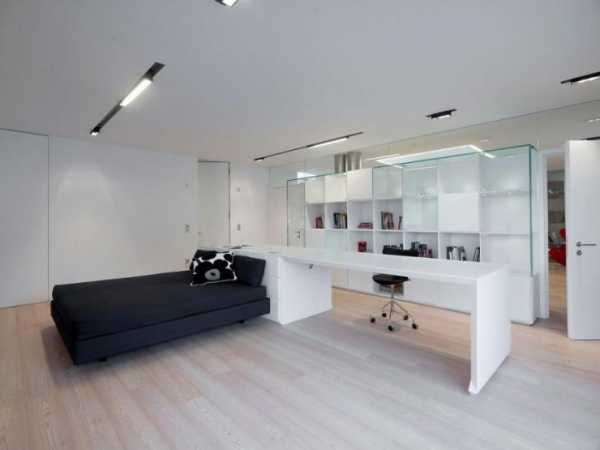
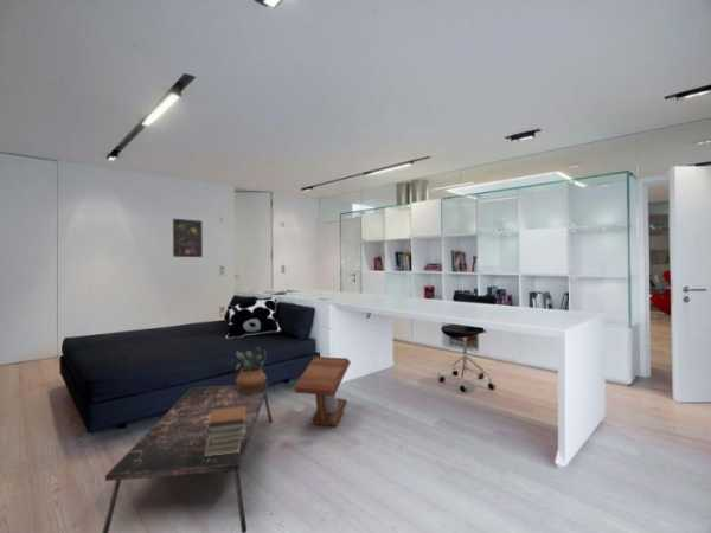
+ potted plant (246, 368)
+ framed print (187, 238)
+ coffee table (206, 441)
+ book stack (226, 426)
+ side table (320, 396)
